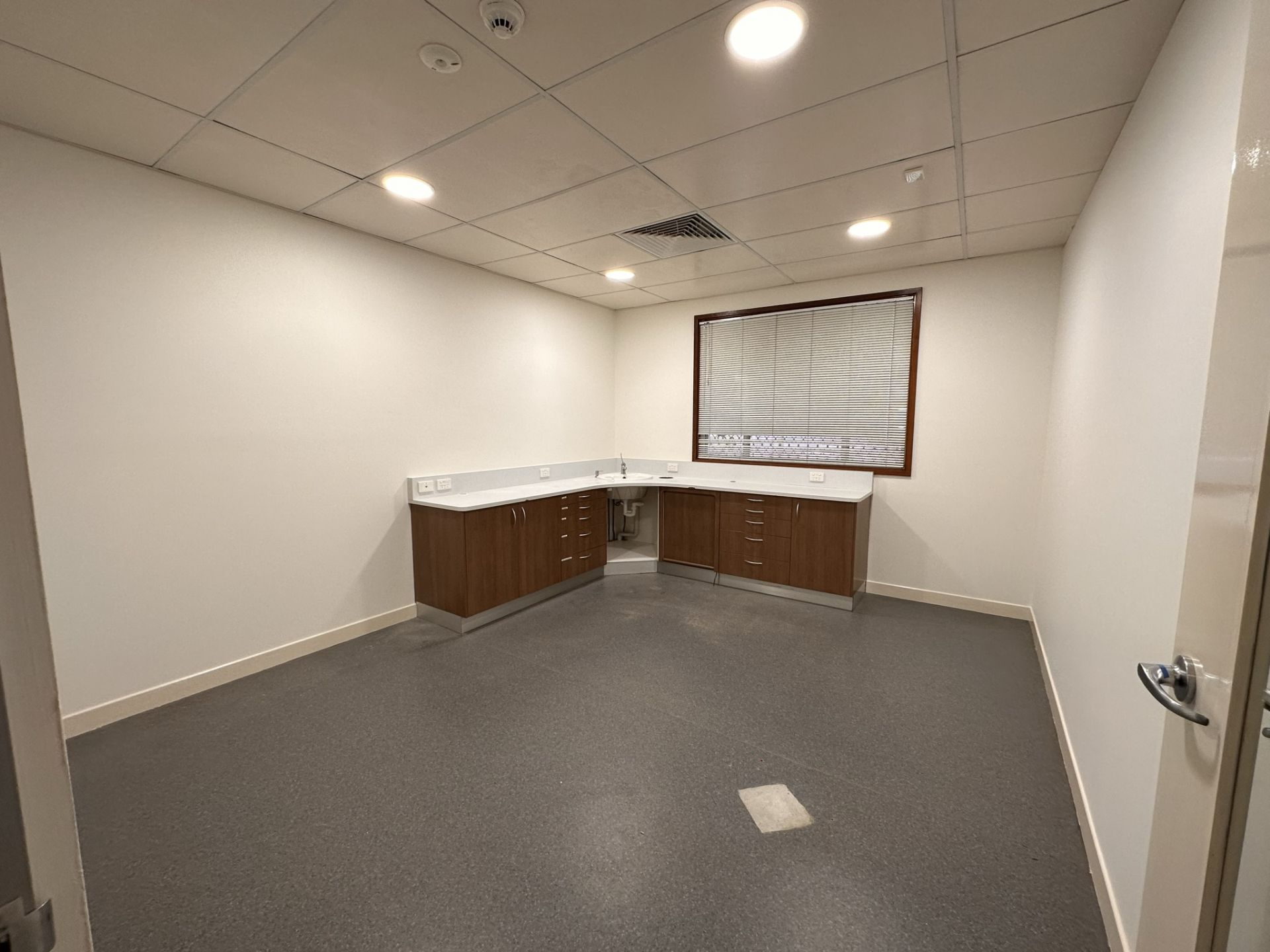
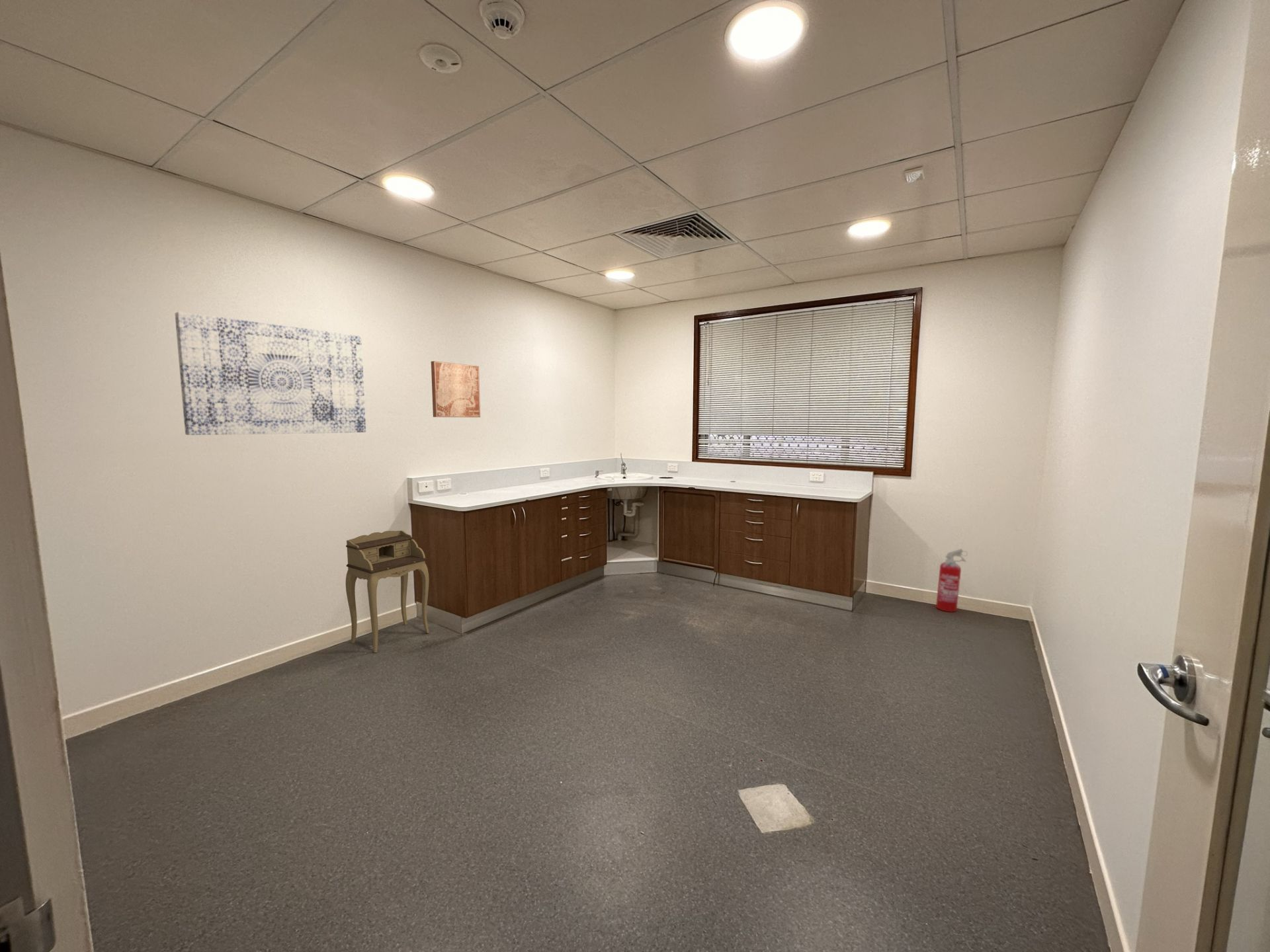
+ desk (385, 578)
+ wall art (282, 380)
+ wall art (456, 390)
+ fire extinguisher (951, 578)
